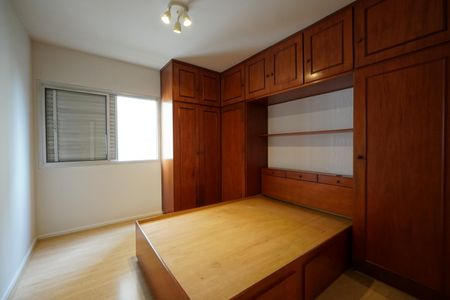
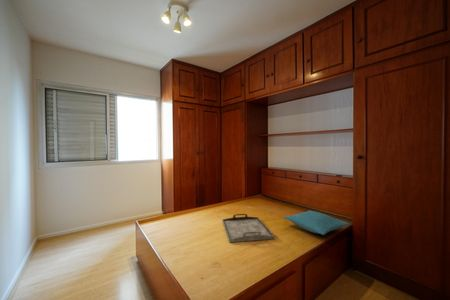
+ serving tray (245, 225)
+ pillow (315, 221)
